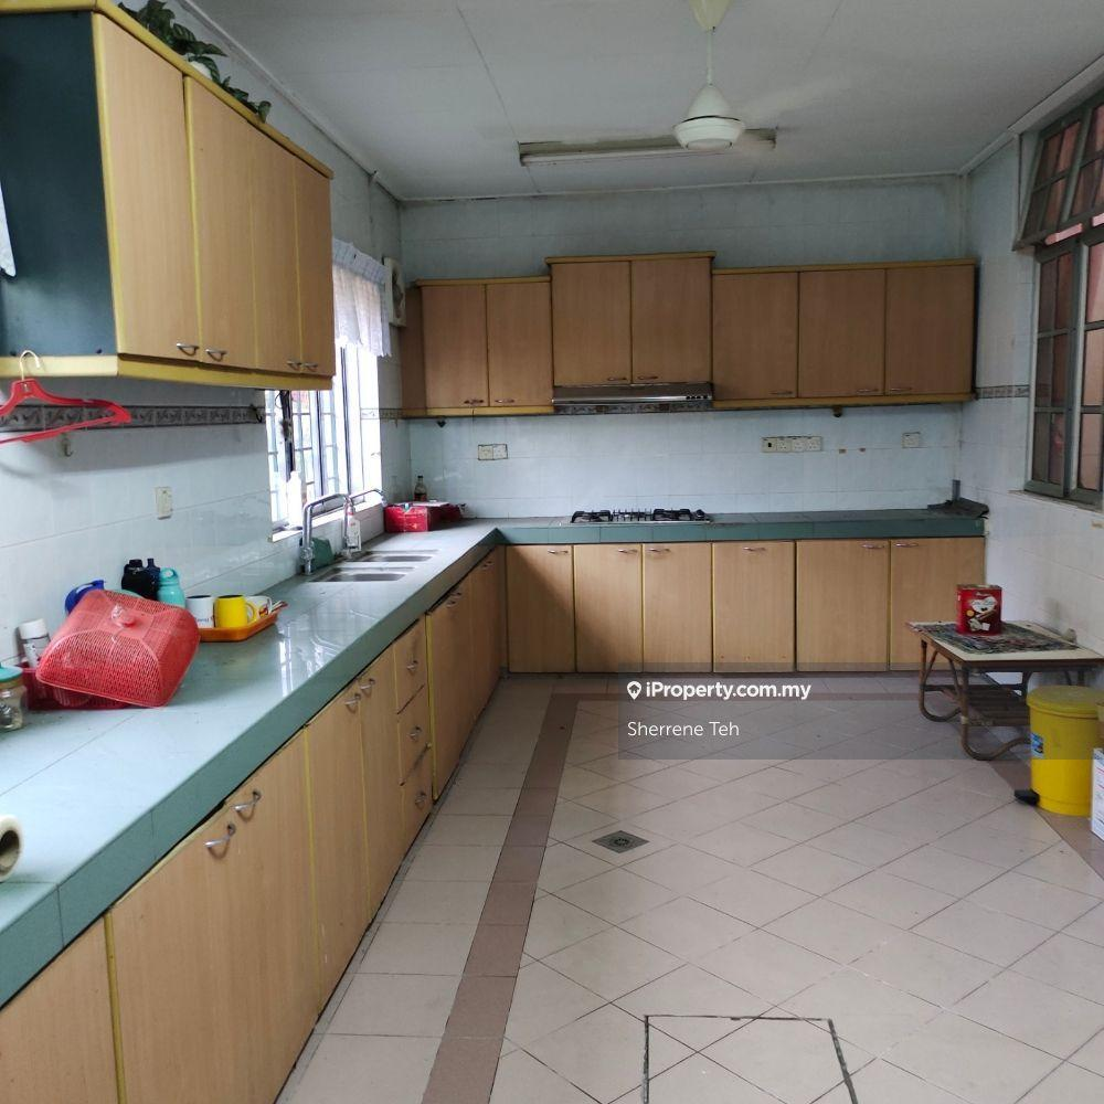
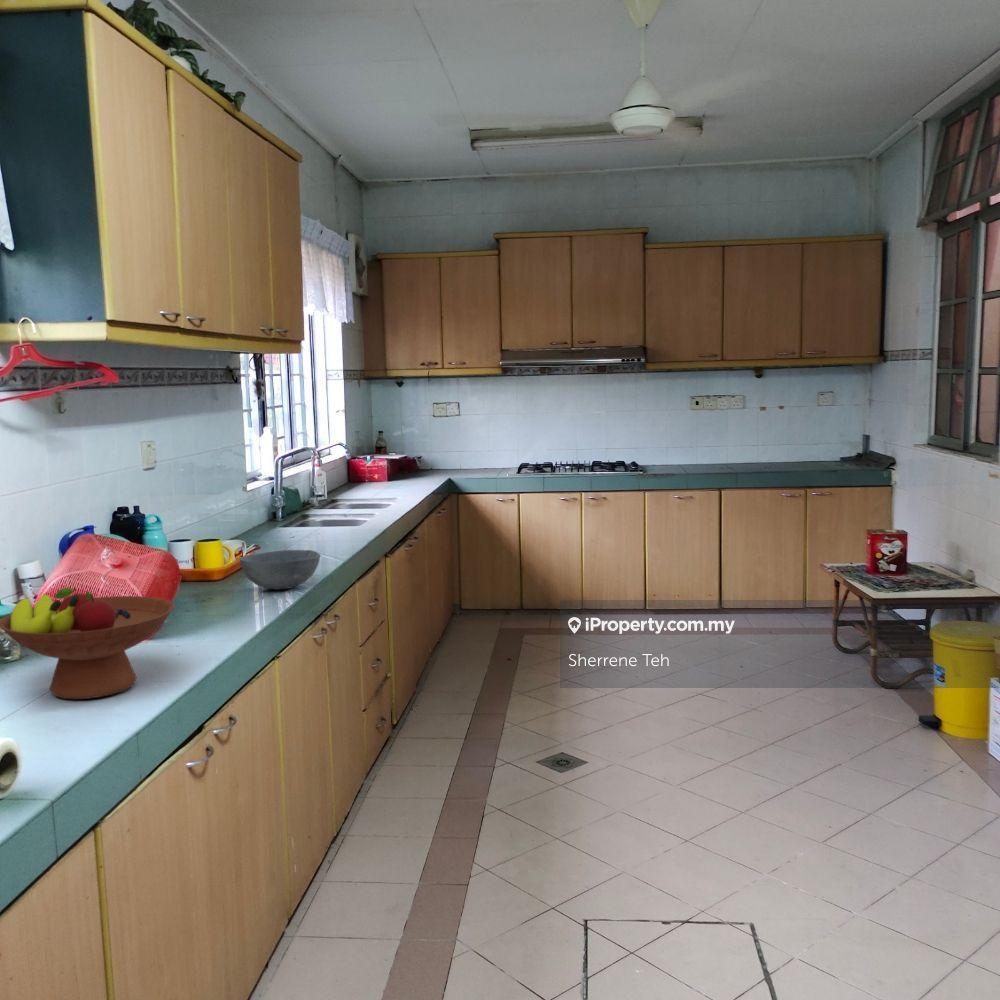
+ fruit bowl (90, 636)
+ bowl (280, 571)
